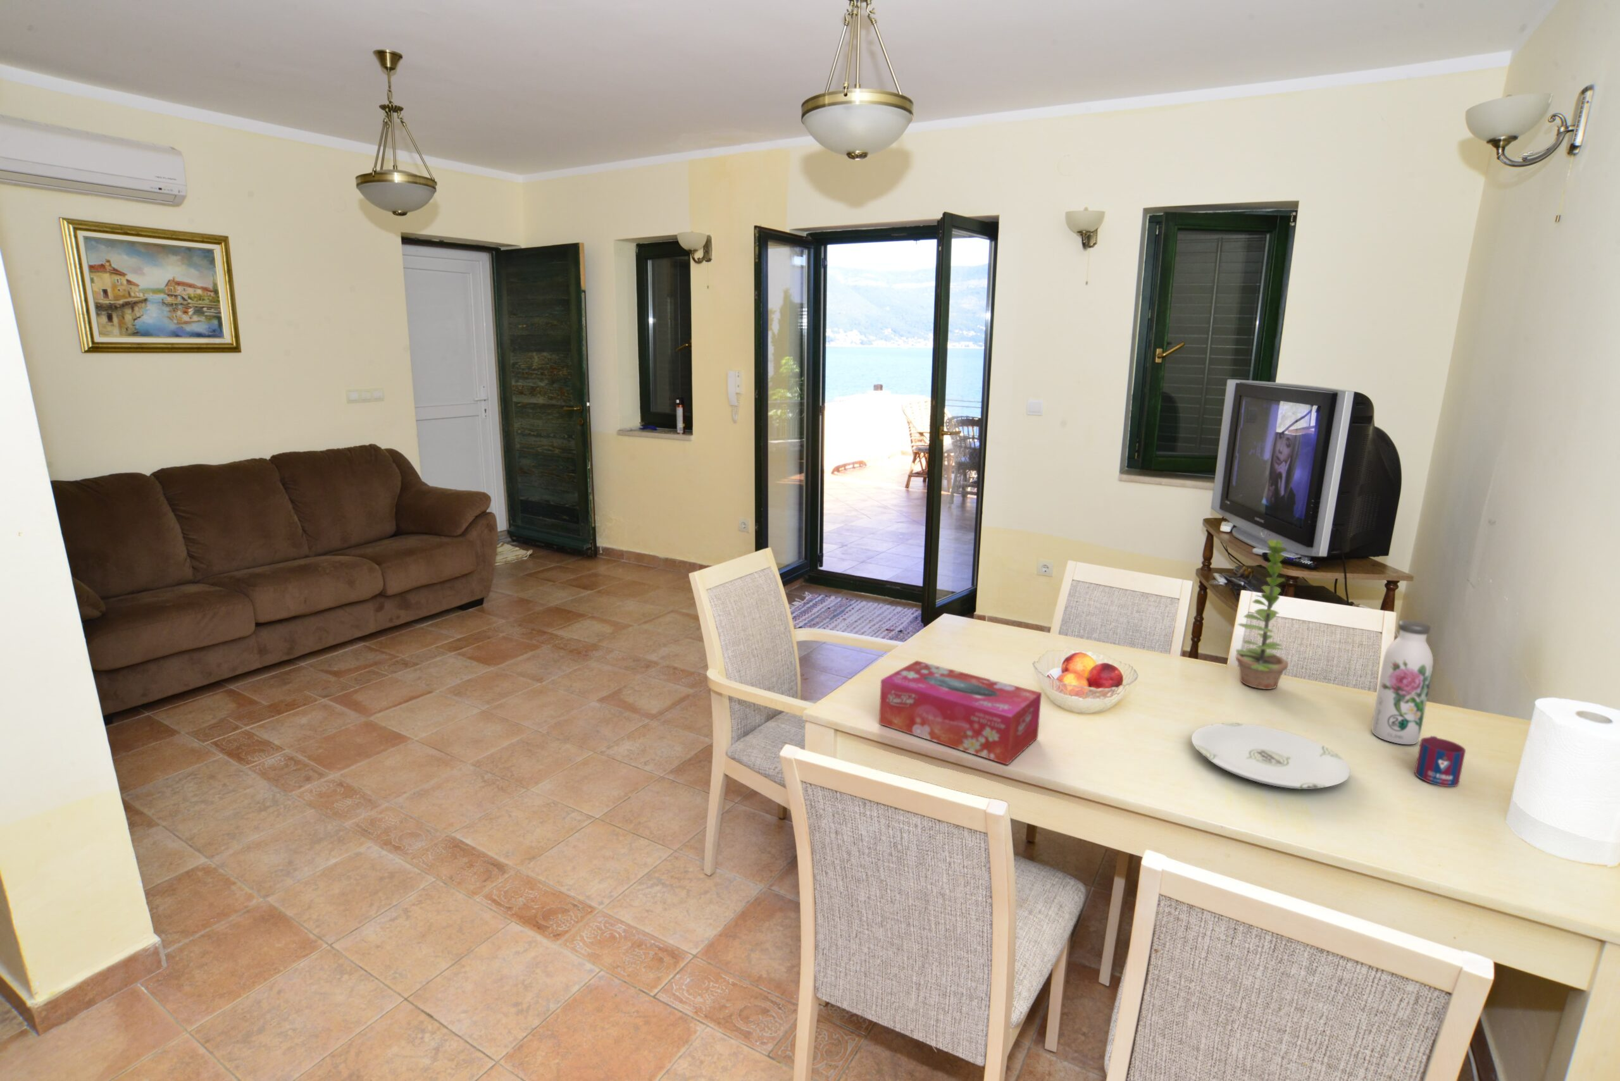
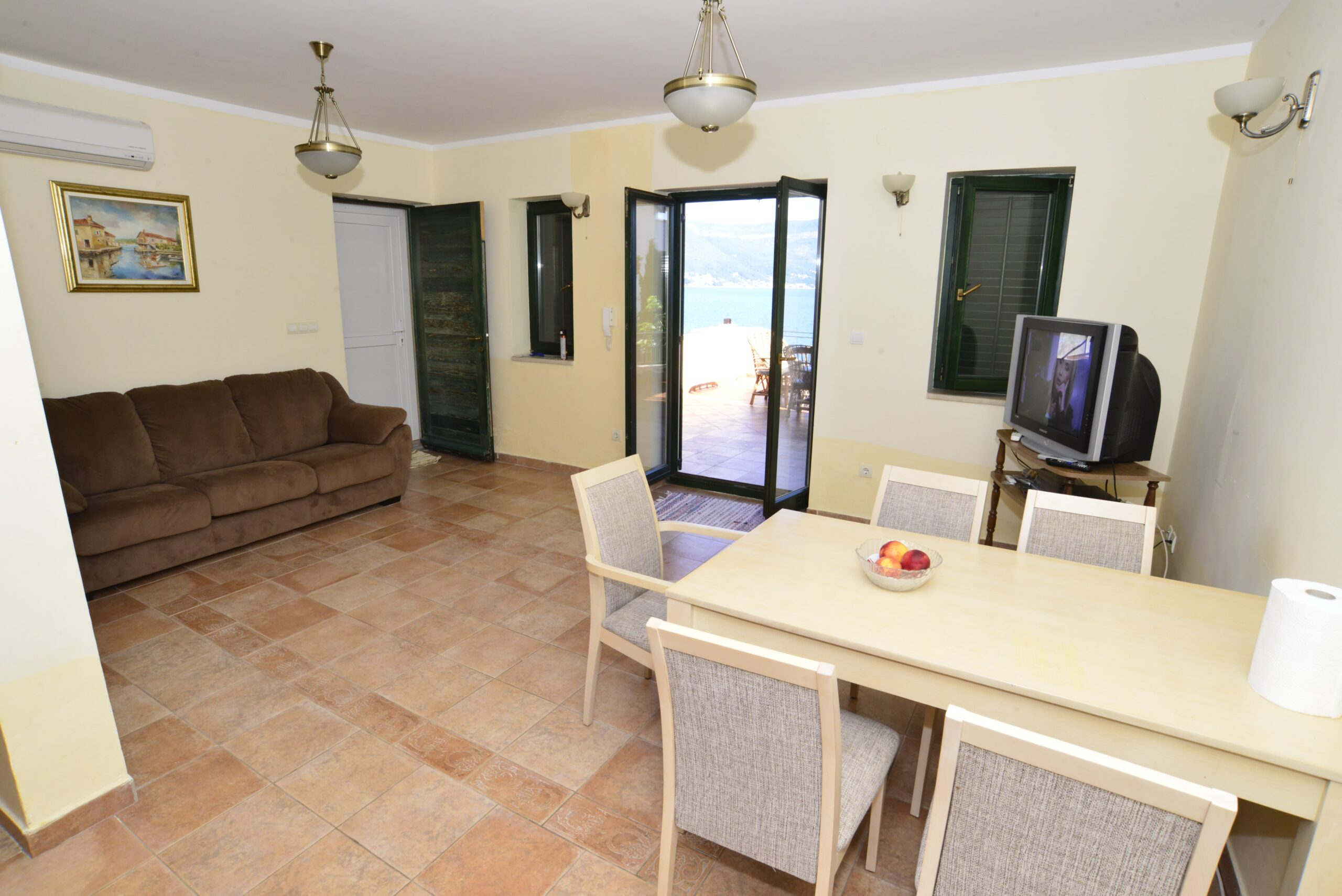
- mug (1439, 758)
- plant (1266, 617)
- plate (1266, 758)
- water bottle (1404, 680)
- tissue box (958, 708)
